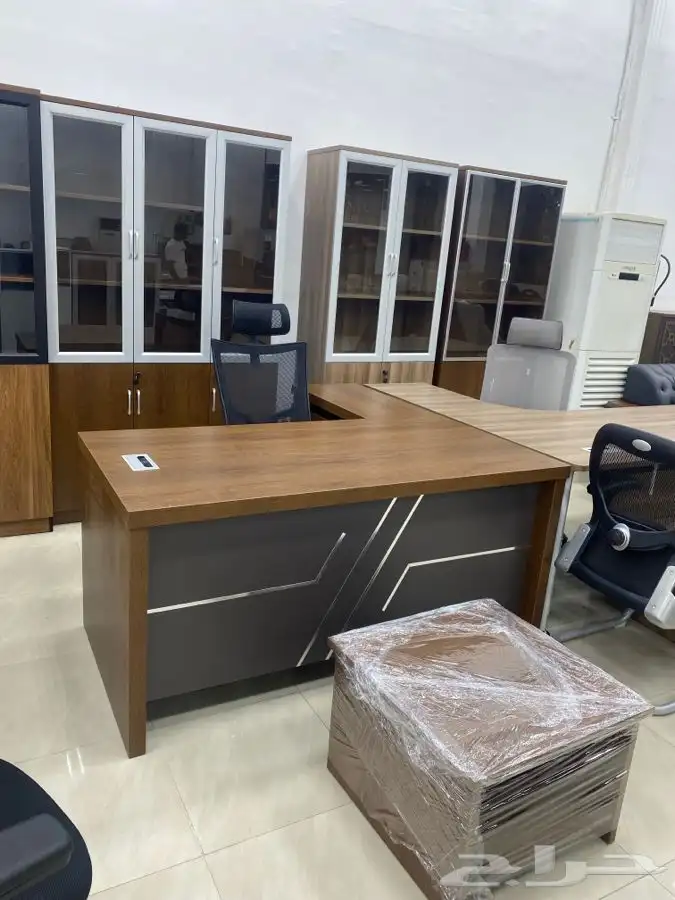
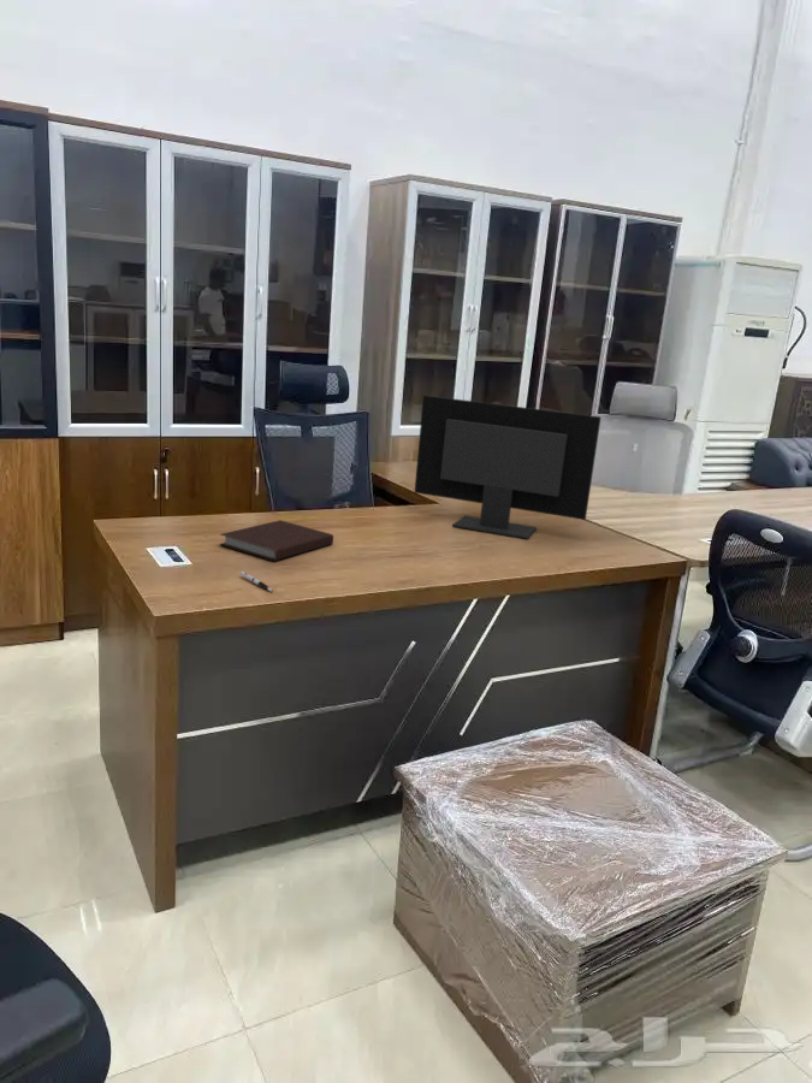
+ notebook (277, 539)
+ computer monitor (502, 467)
+ pen (256, 581)
